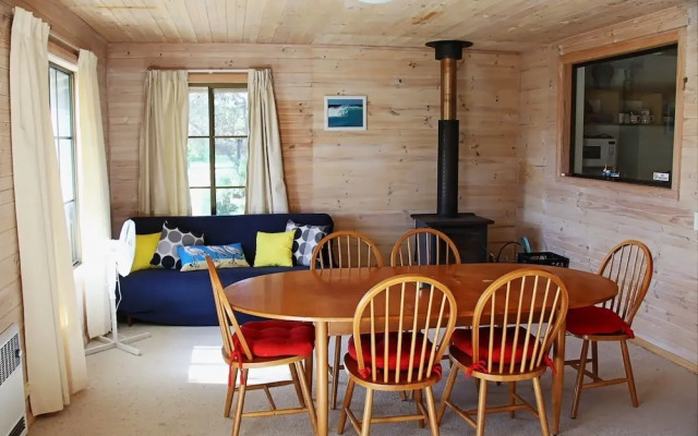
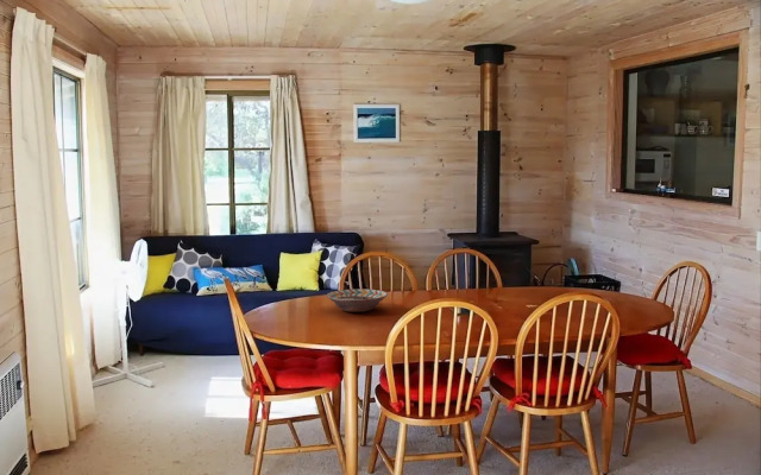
+ decorative bowl (357, 302)
